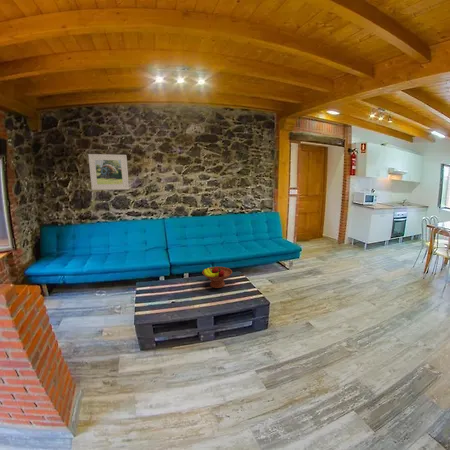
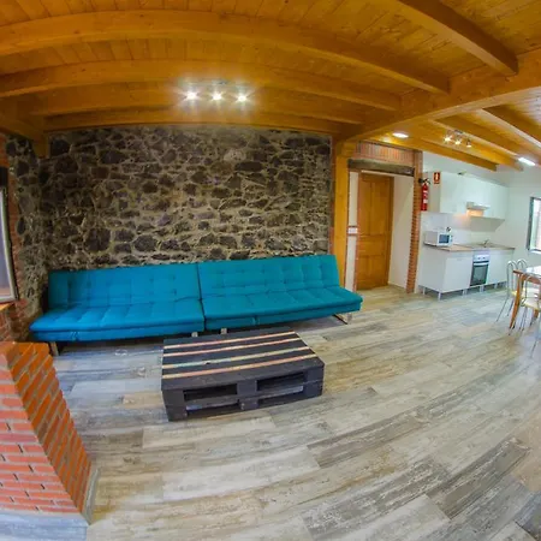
- fruit bowl (217, 275)
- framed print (109, 172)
